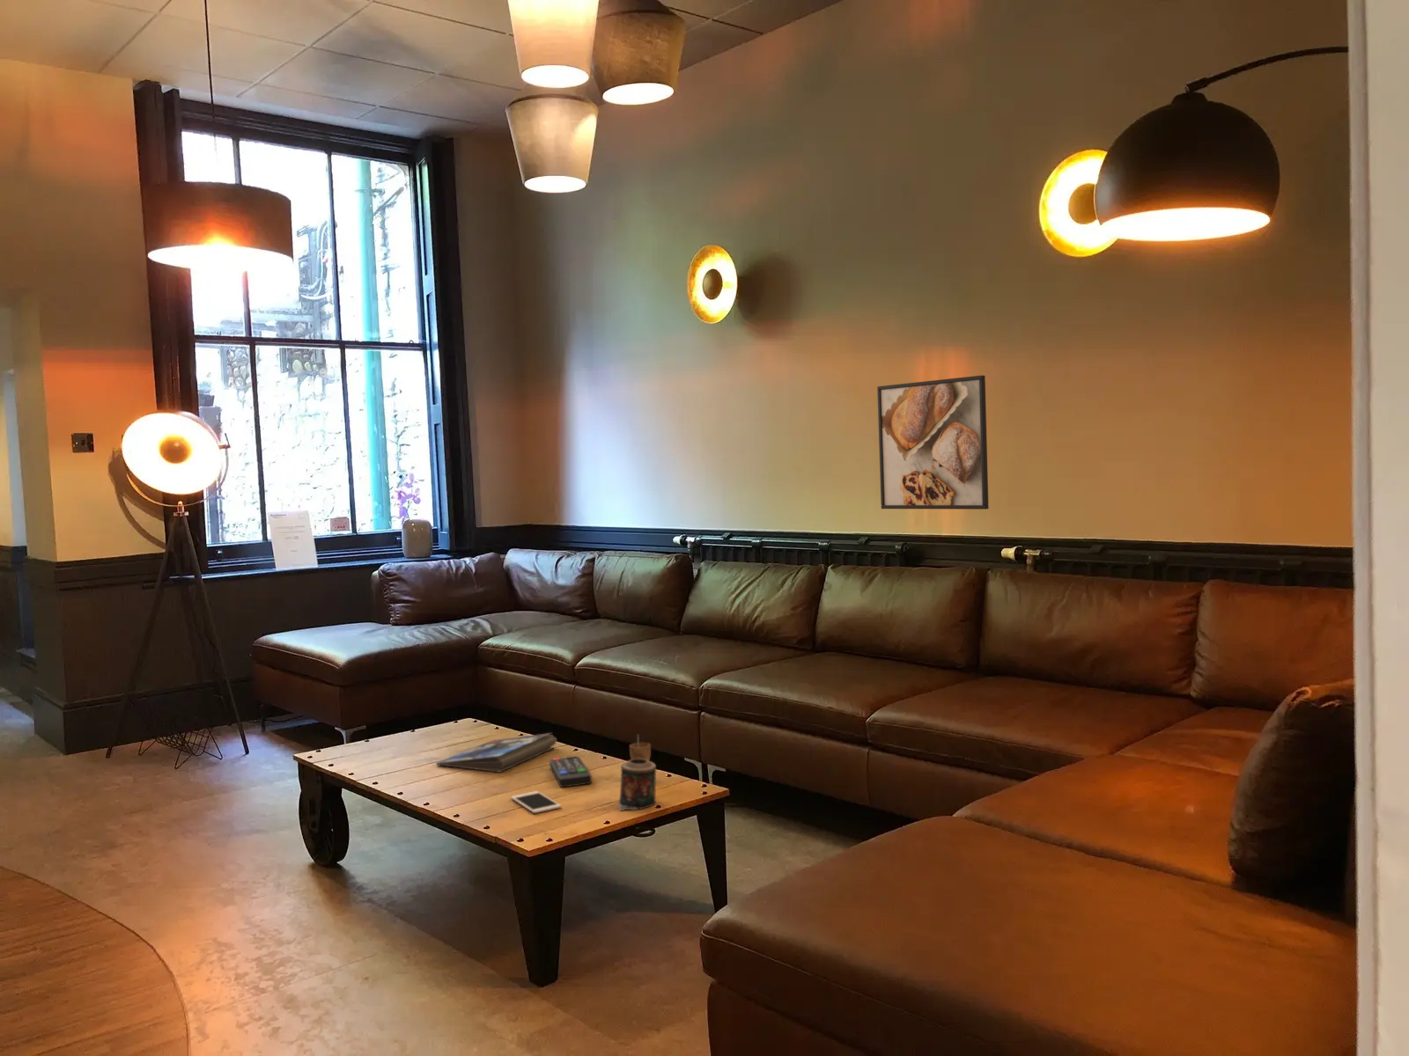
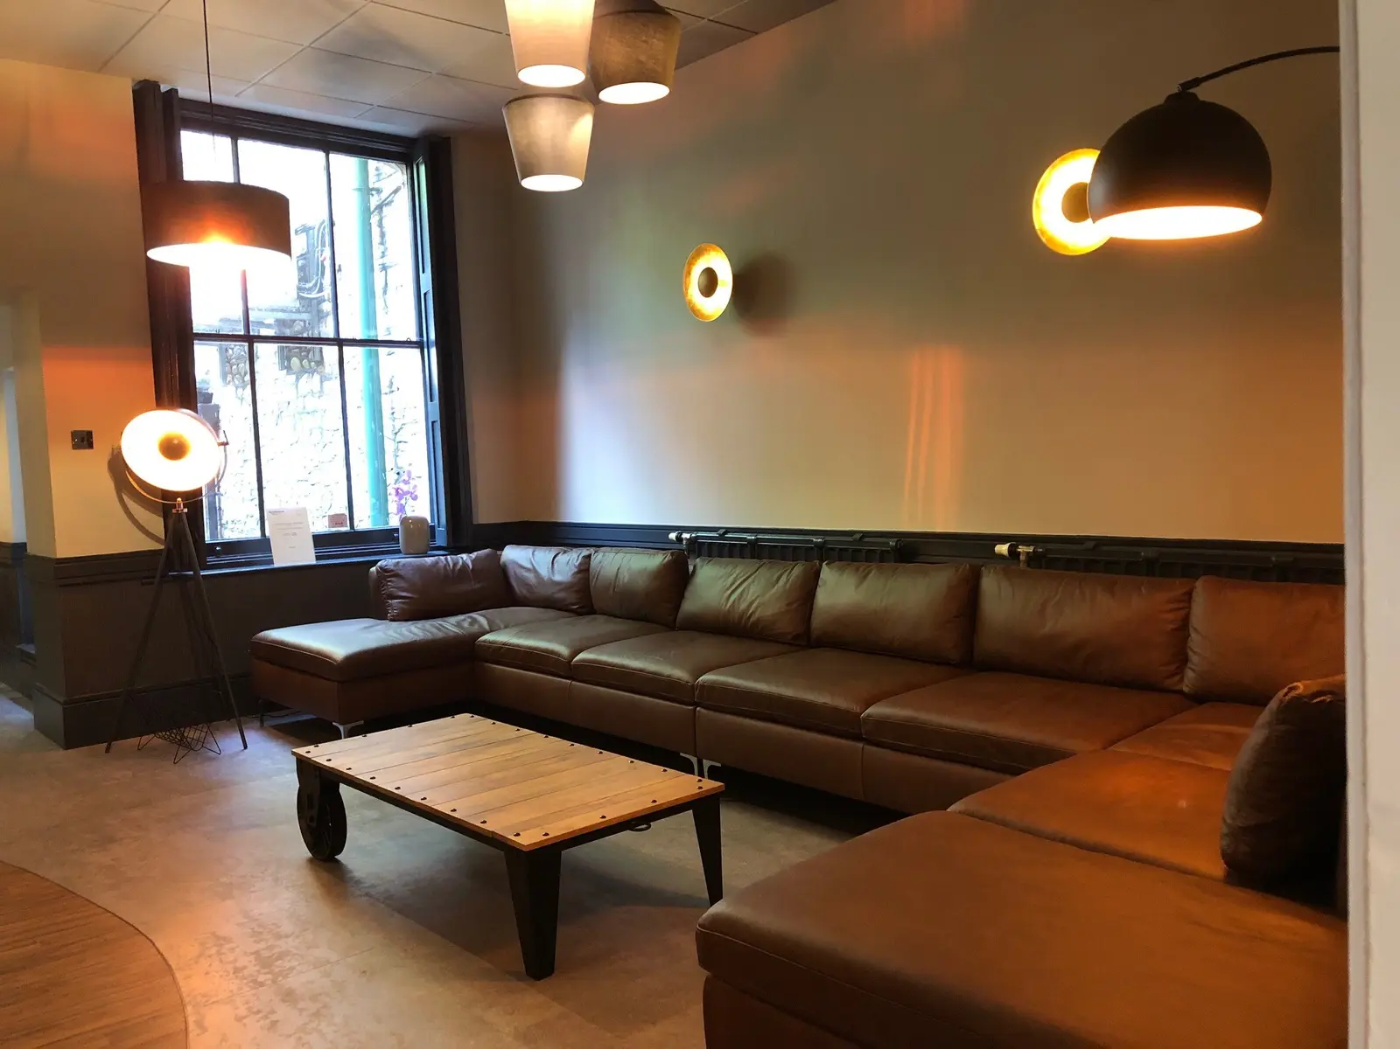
- remote control (570, 770)
- magazine (497, 748)
- candle (633, 782)
- cell phone (536, 802)
- cup (640, 757)
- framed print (930, 445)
